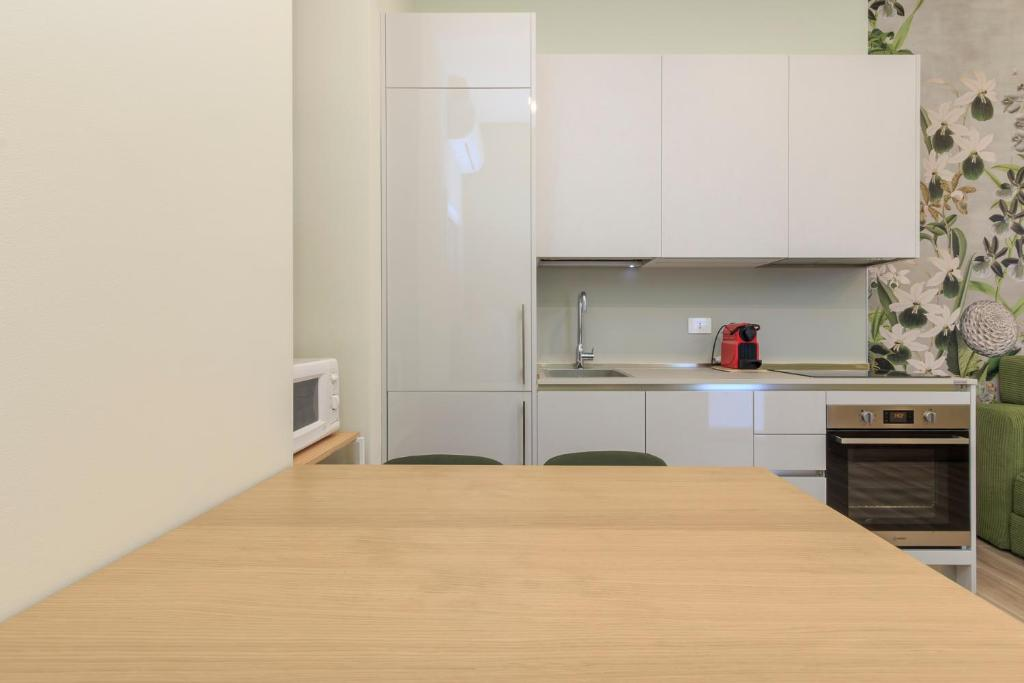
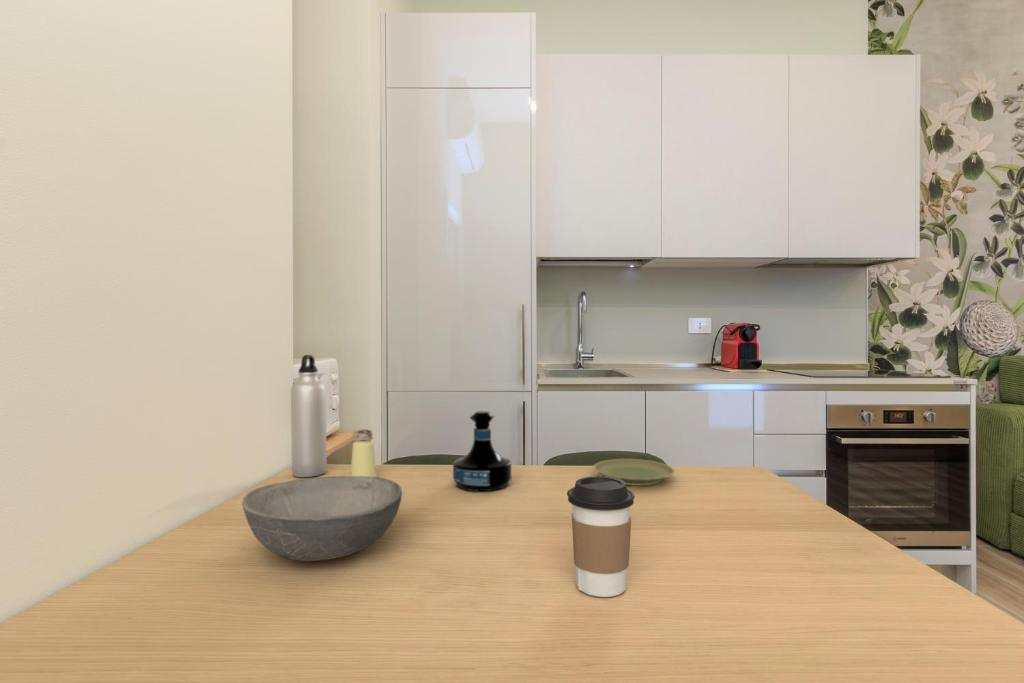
+ plate (633, 473)
+ tequila bottle (482, 447)
+ coffee cup (600, 534)
+ water bottle (308, 414)
+ bowl (326, 519)
+ saltshaker (363, 454)
